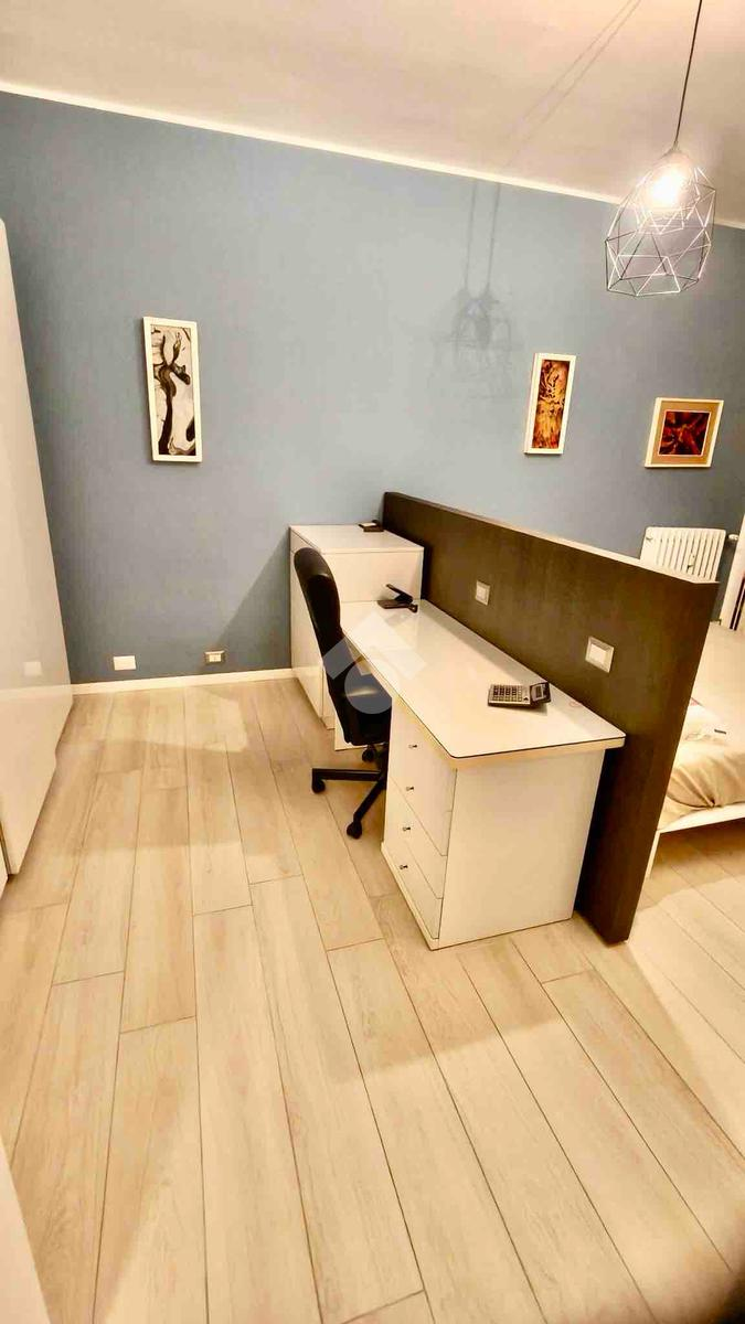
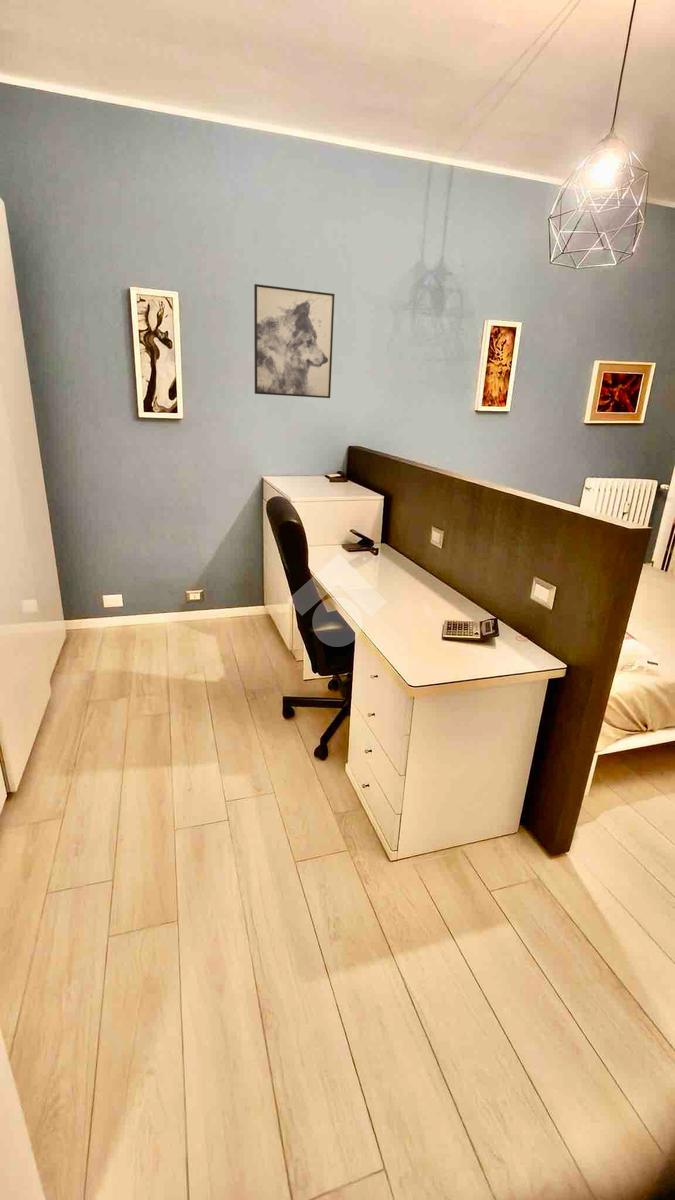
+ wall art (294, 344)
